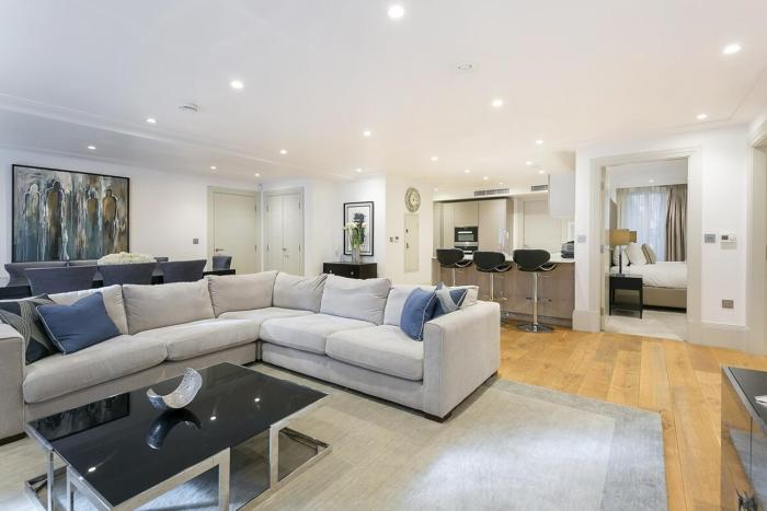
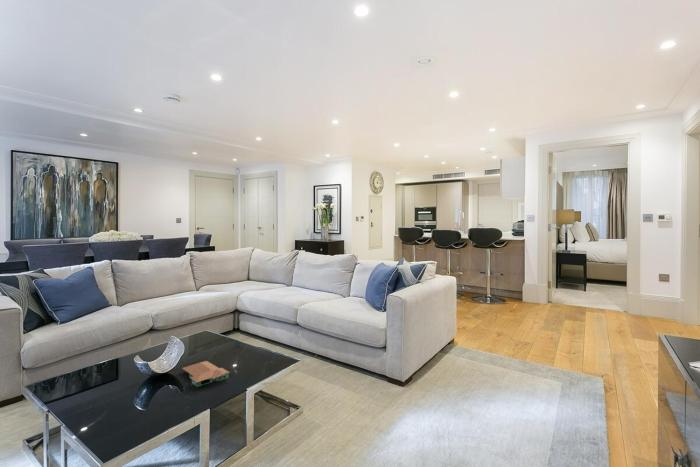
+ architectural model (203, 371)
